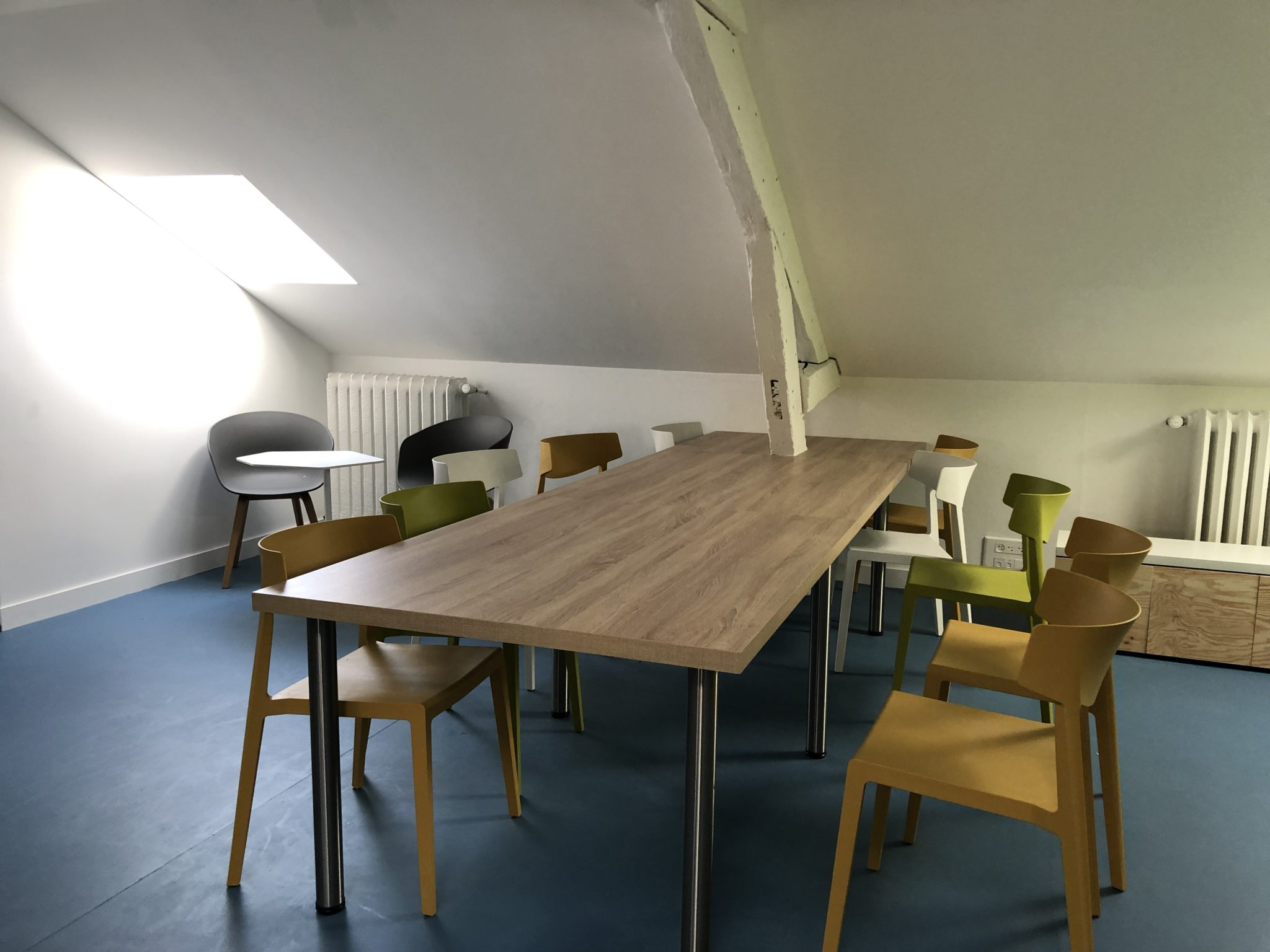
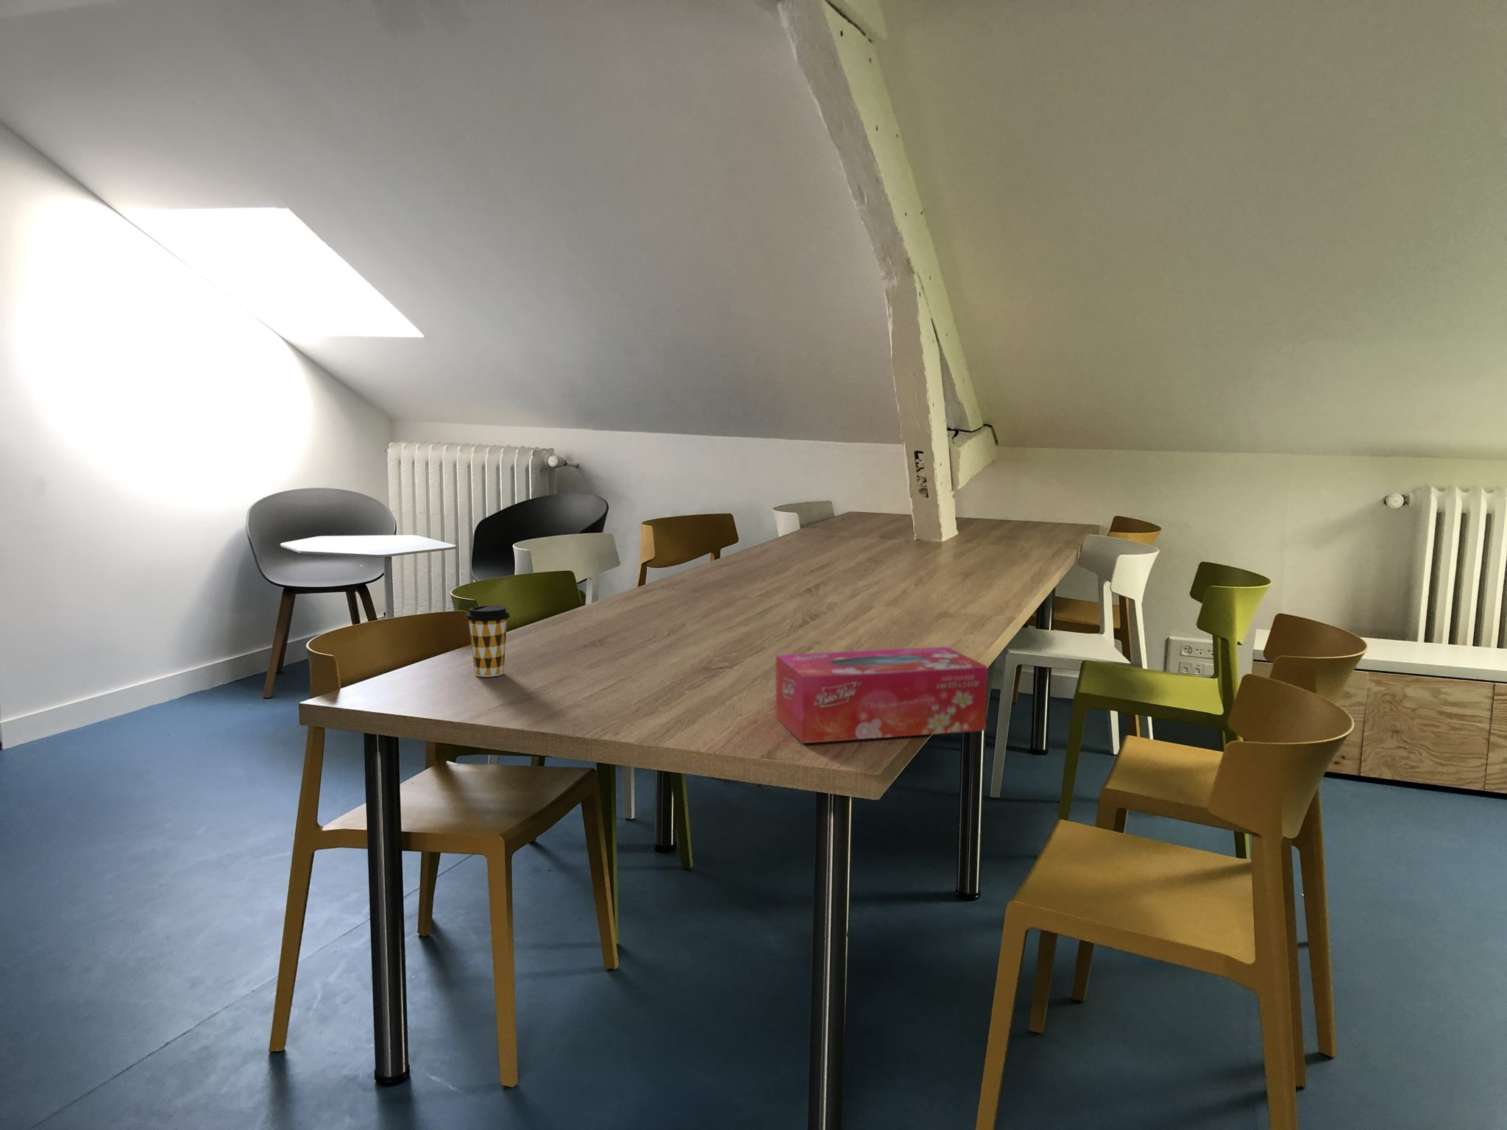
+ coffee cup (489, 641)
+ tissue box (878, 692)
